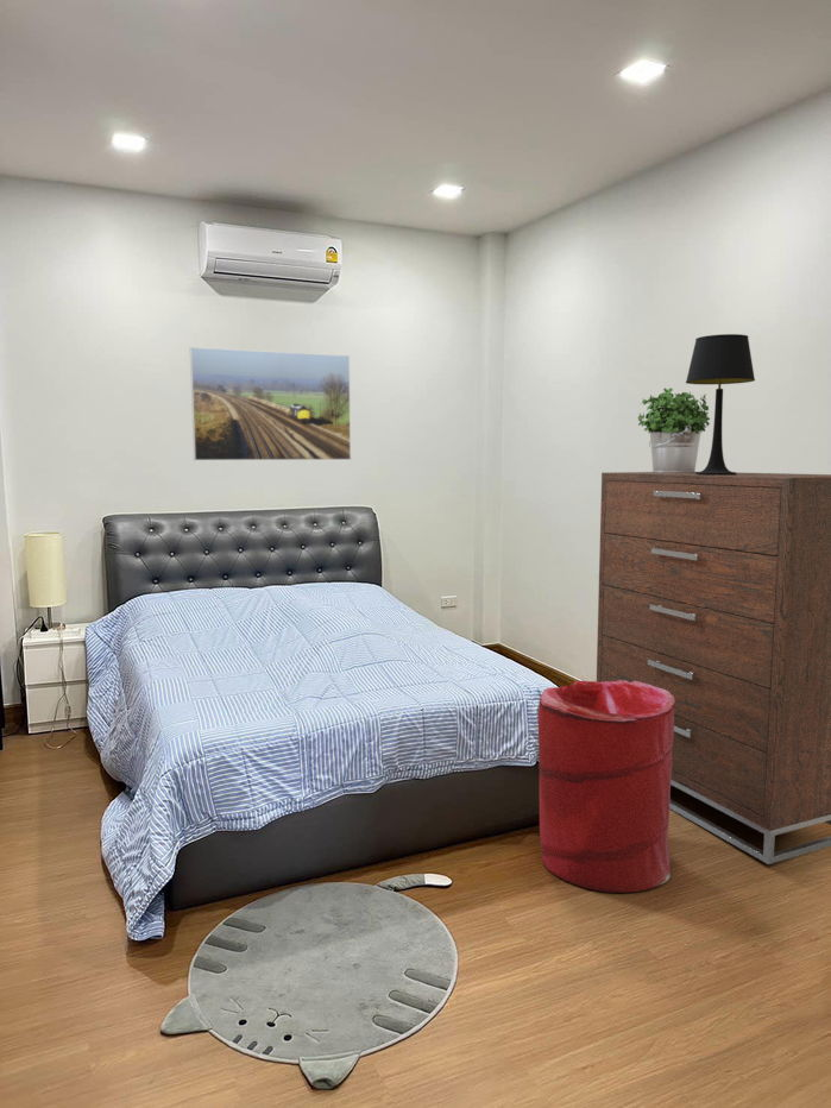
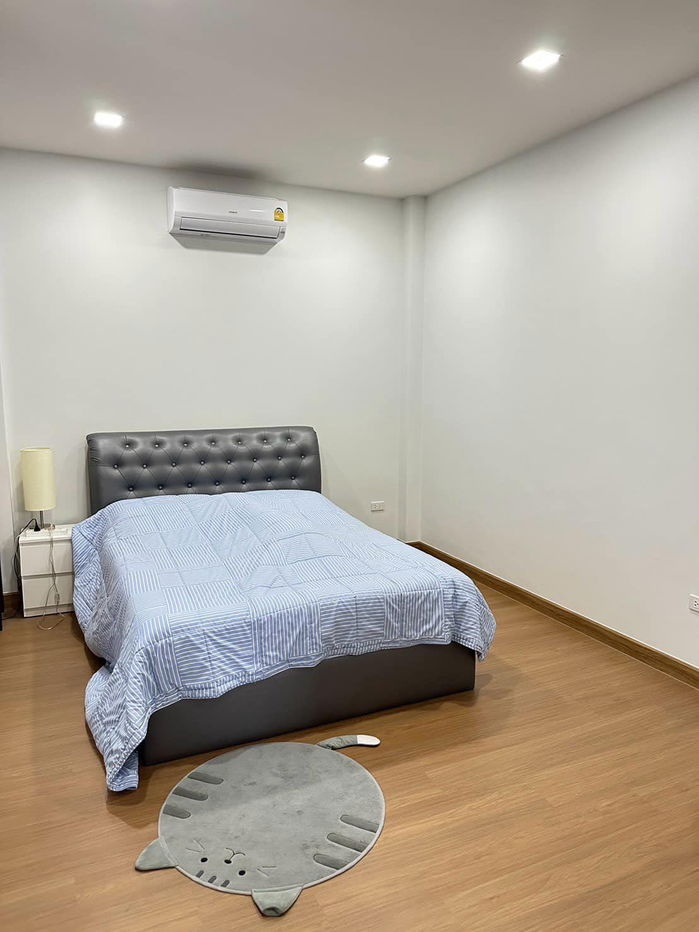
- table lamp (718, 407)
- laundry hamper (603, 774)
- potted plant (673, 430)
- dresser (719, 640)
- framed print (273, 405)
